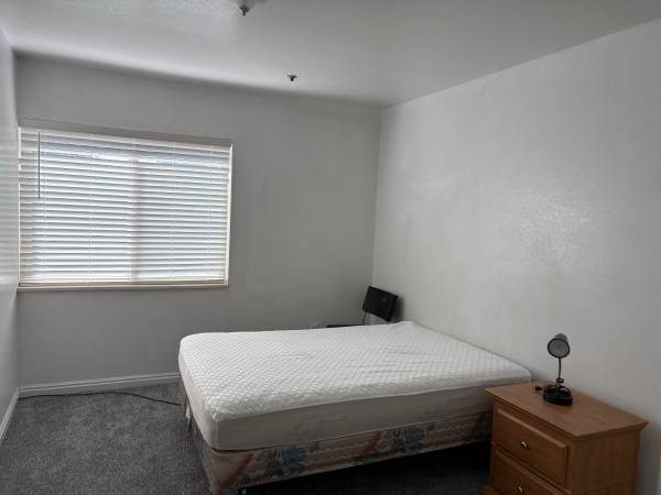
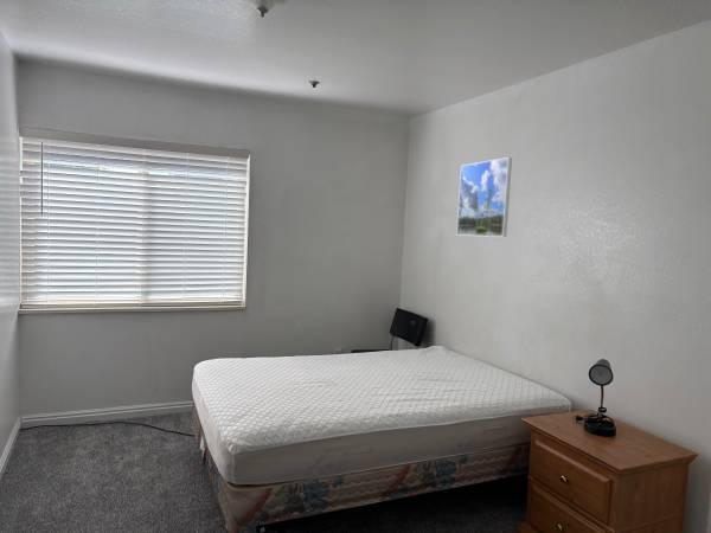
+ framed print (482, 199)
